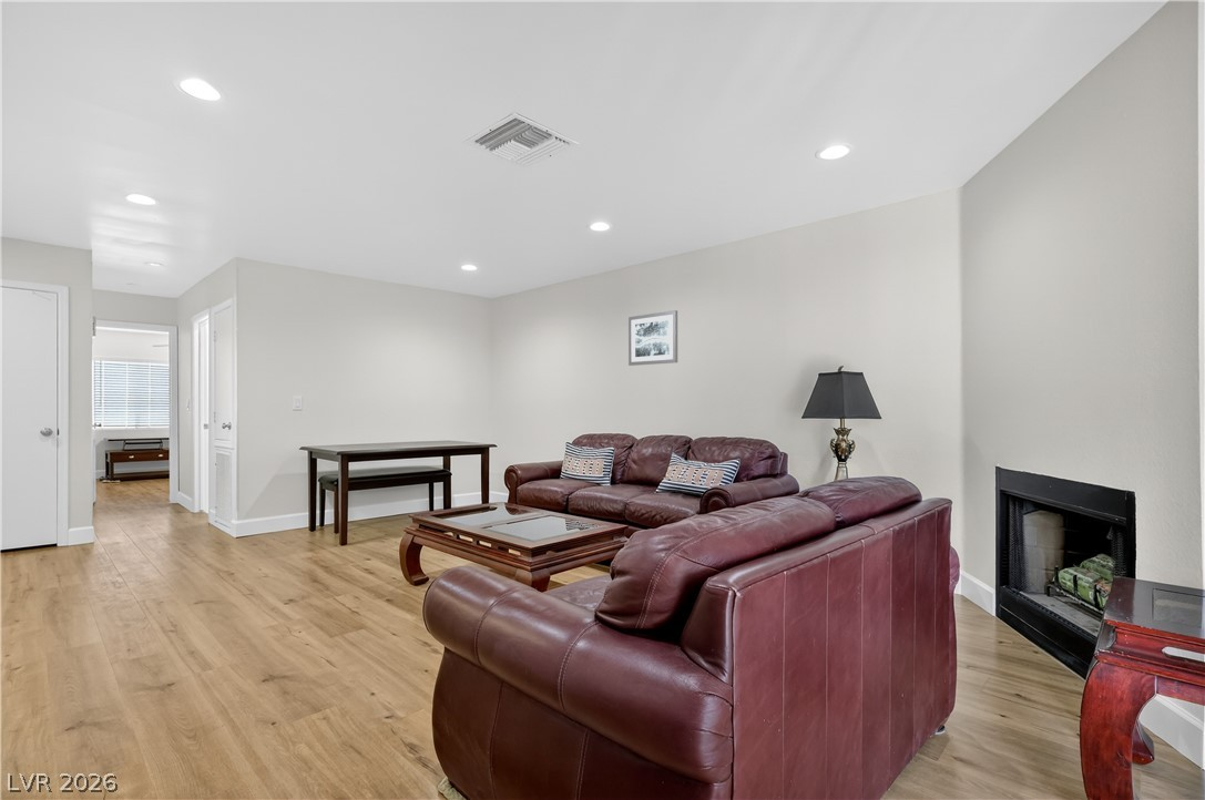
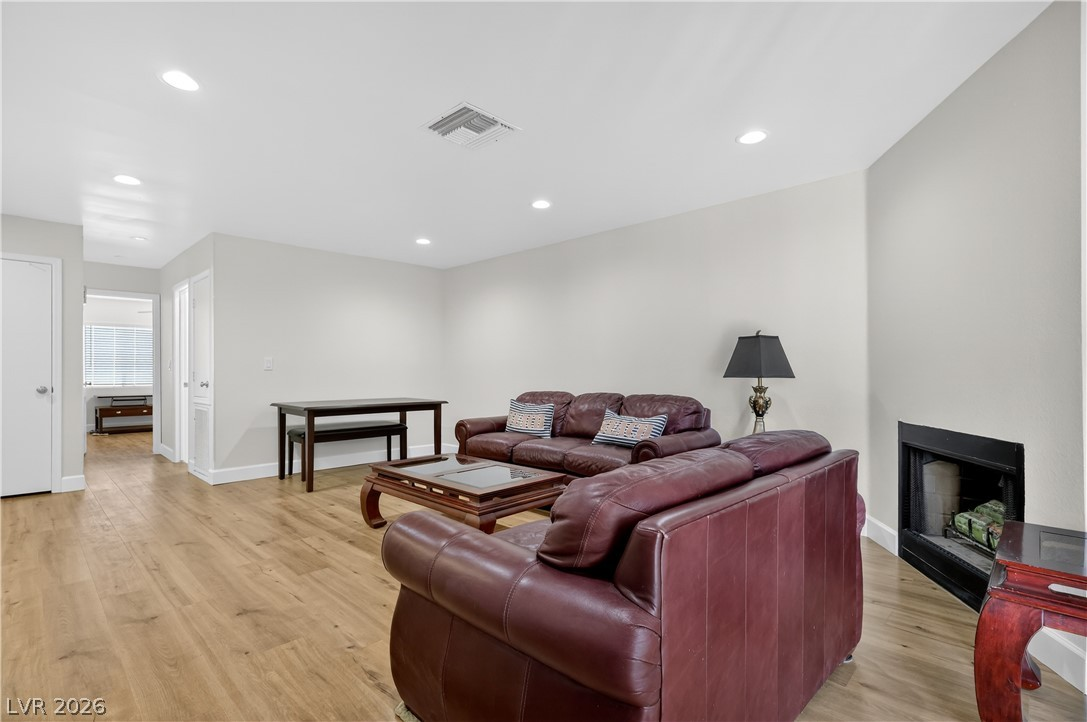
- wall art (652, 338)
